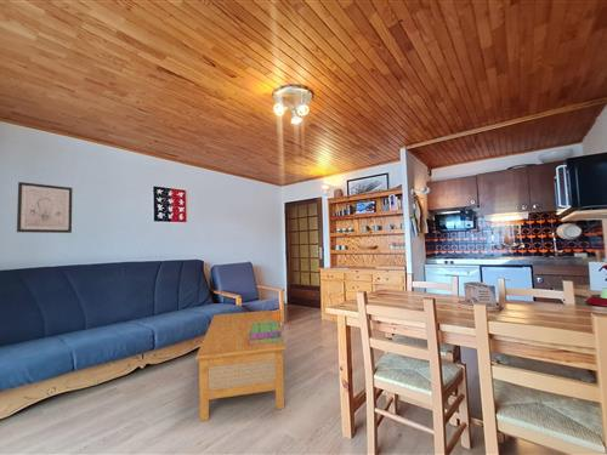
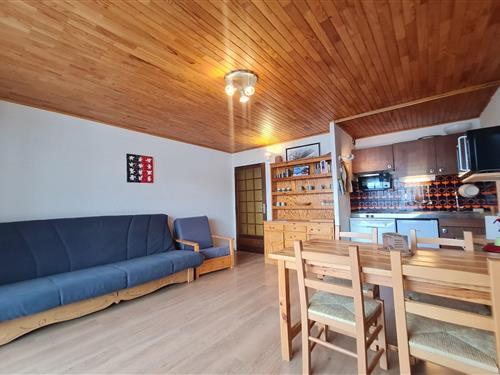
- wall art (46, 209)
- coffee table (243, 352)
- stack of books (265, 331)
